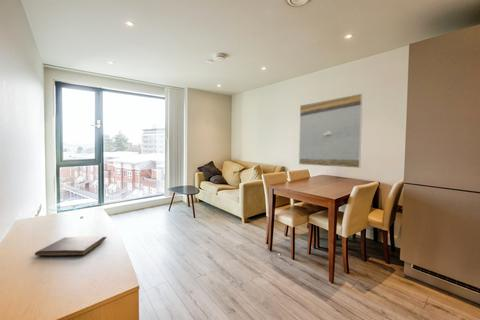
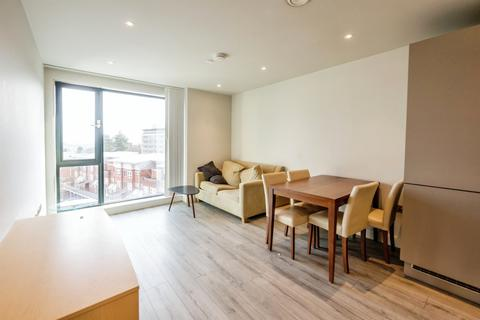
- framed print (326, 133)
- book (73, 245)
